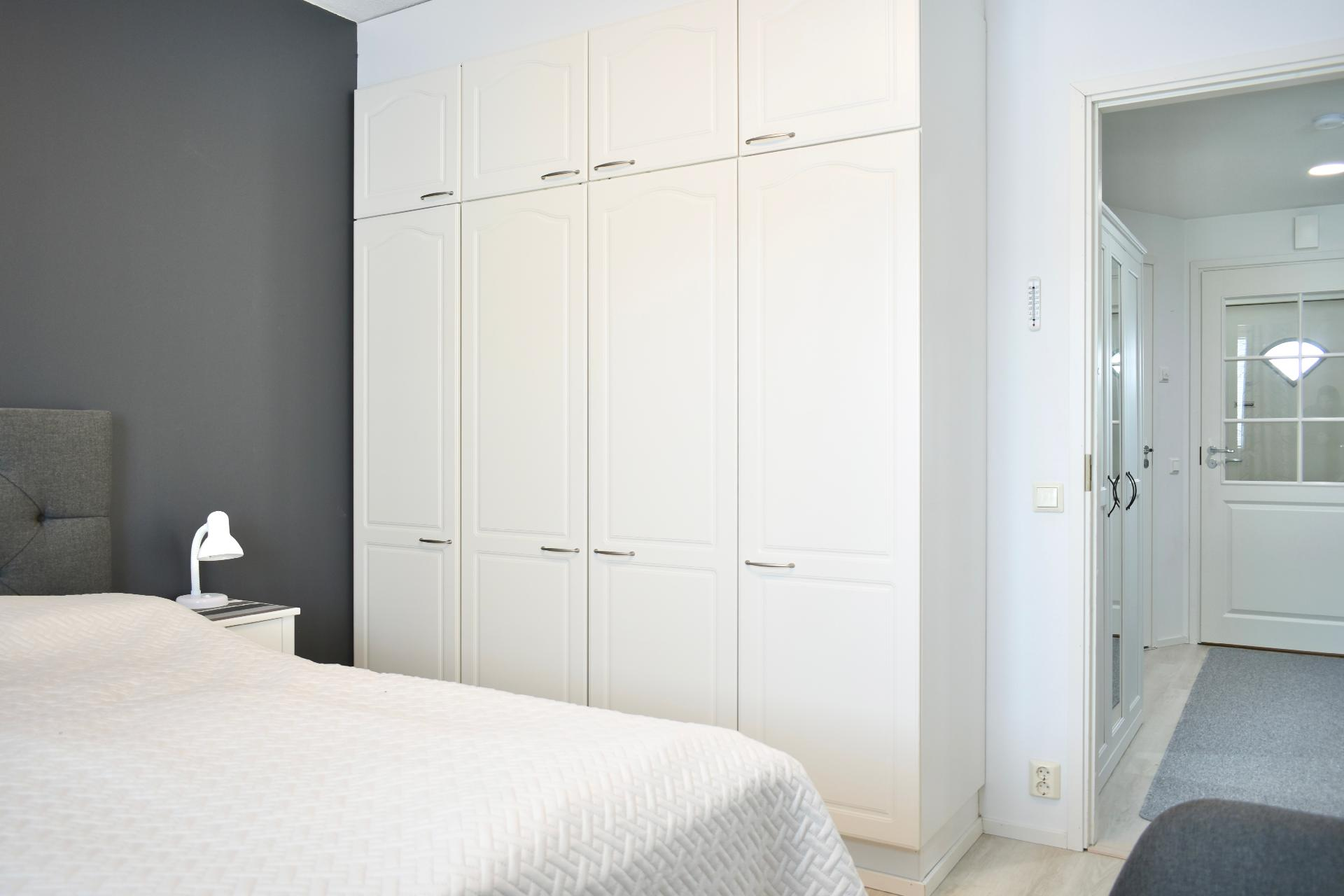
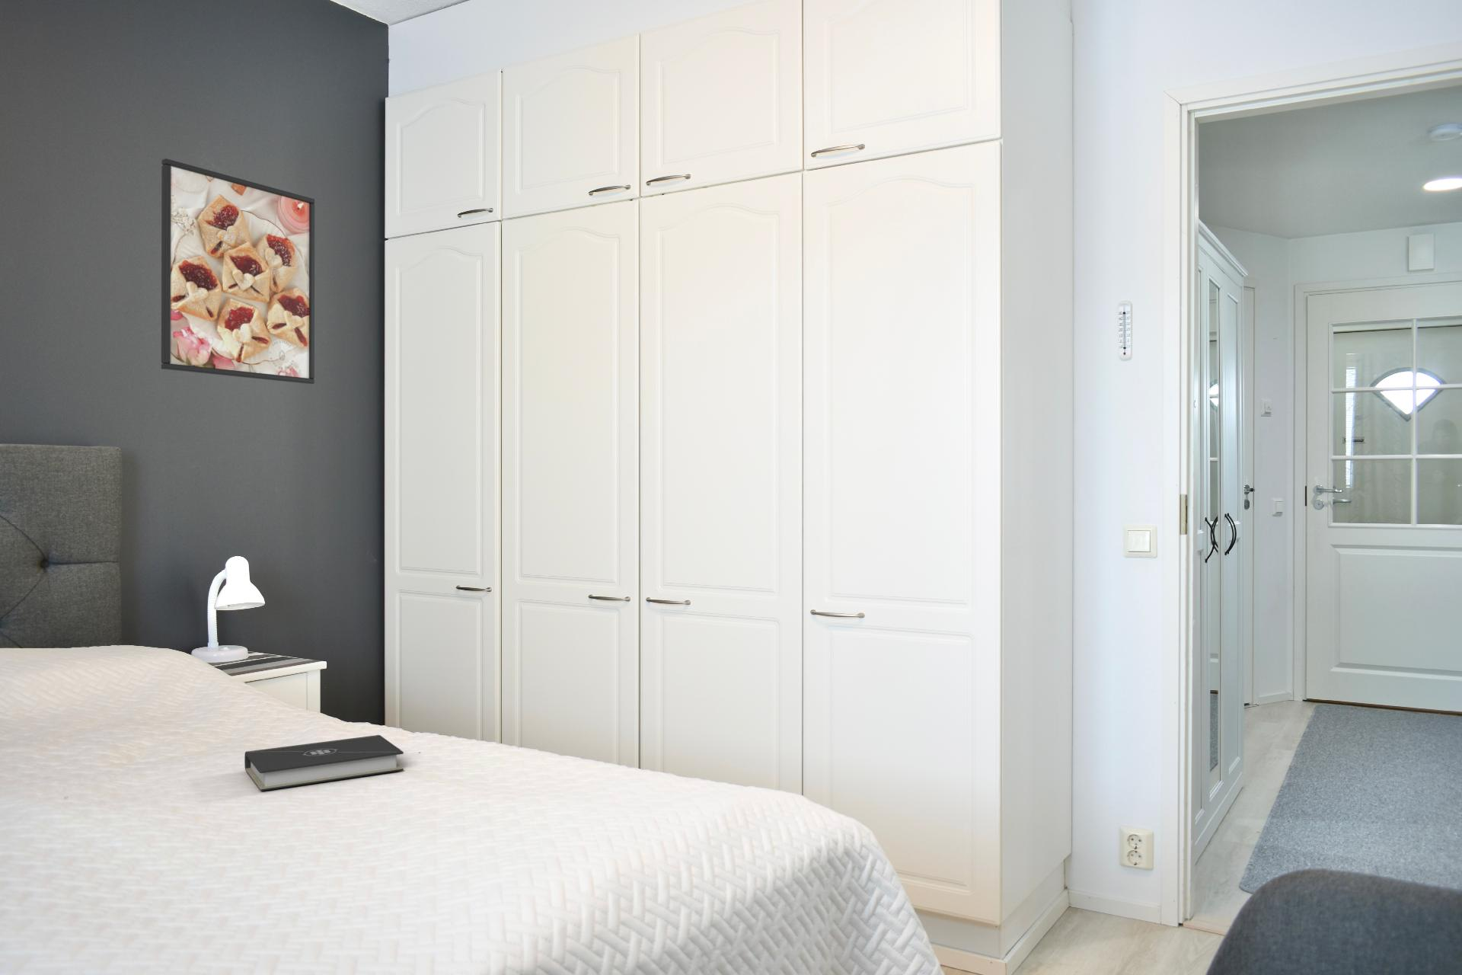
+ book (324, 761)
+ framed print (243, 277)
